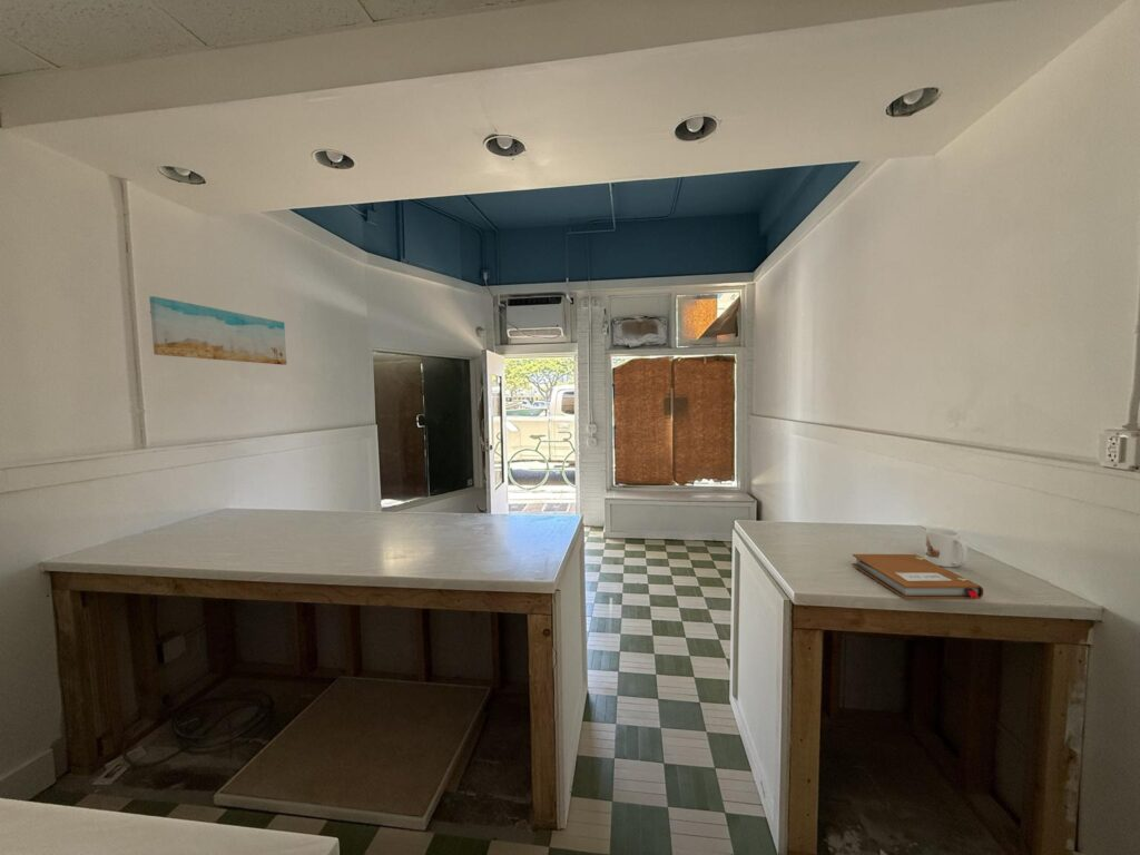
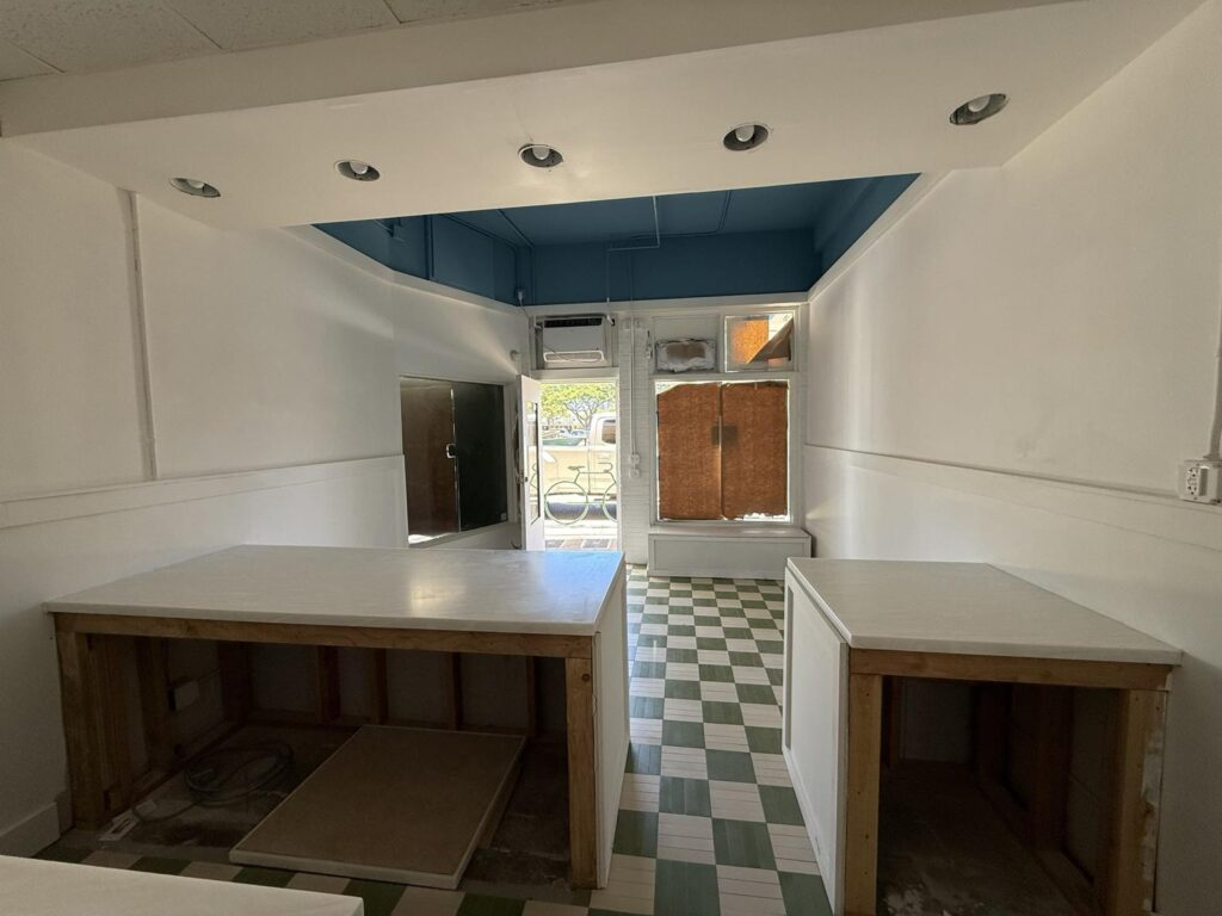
- wall art (226, 335)
- mug (947, 548)
- notebook (913, 574)
